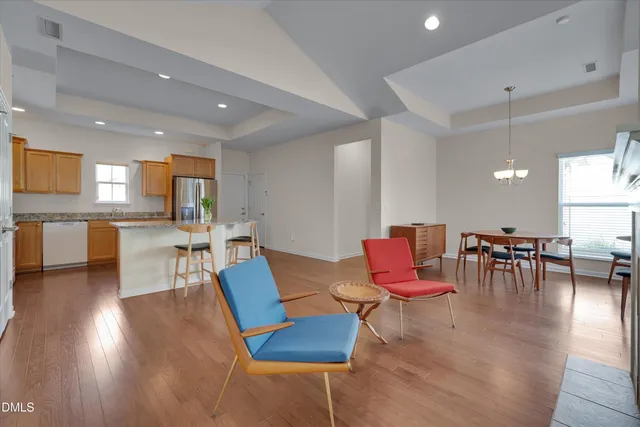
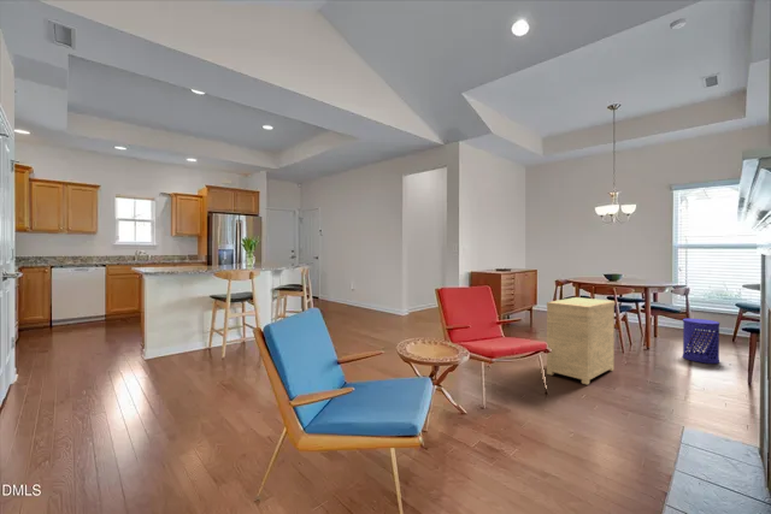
+ waste bin (700, 339)
+ side table (577, 336)
